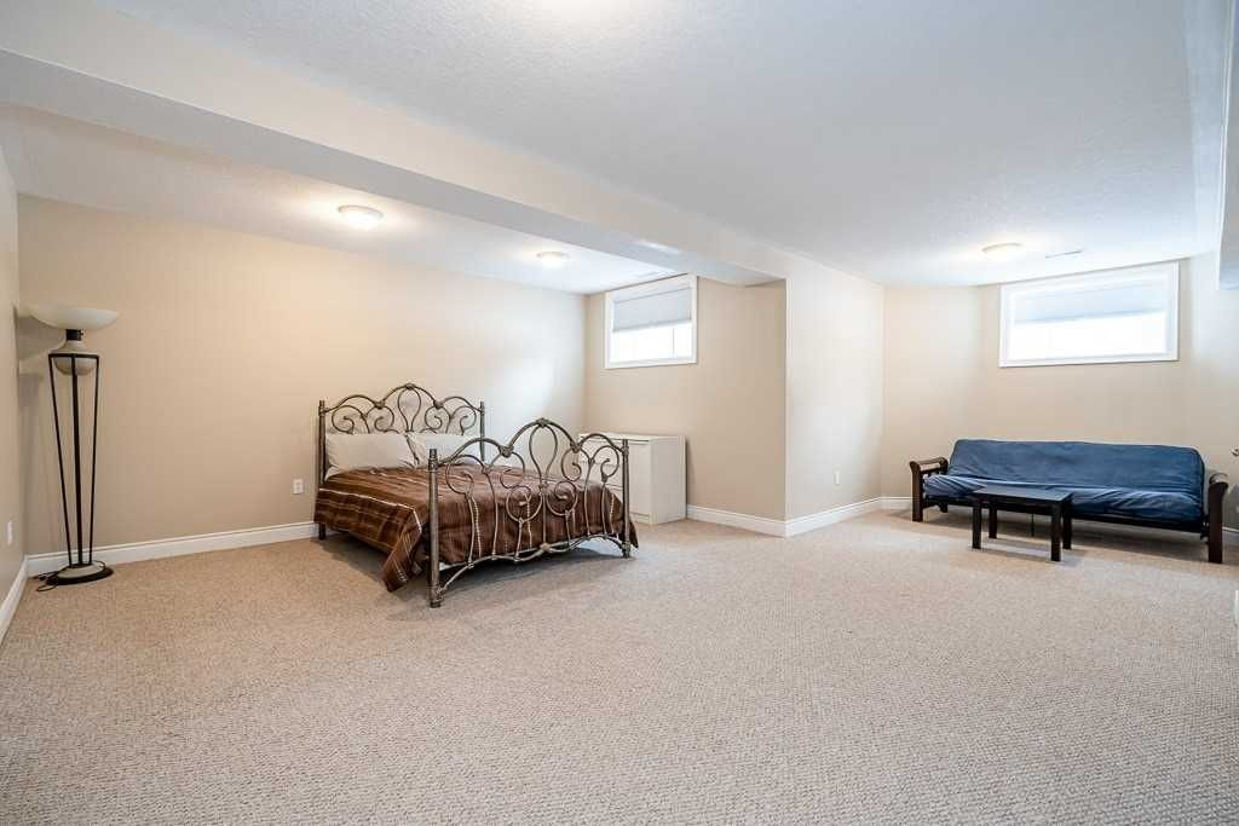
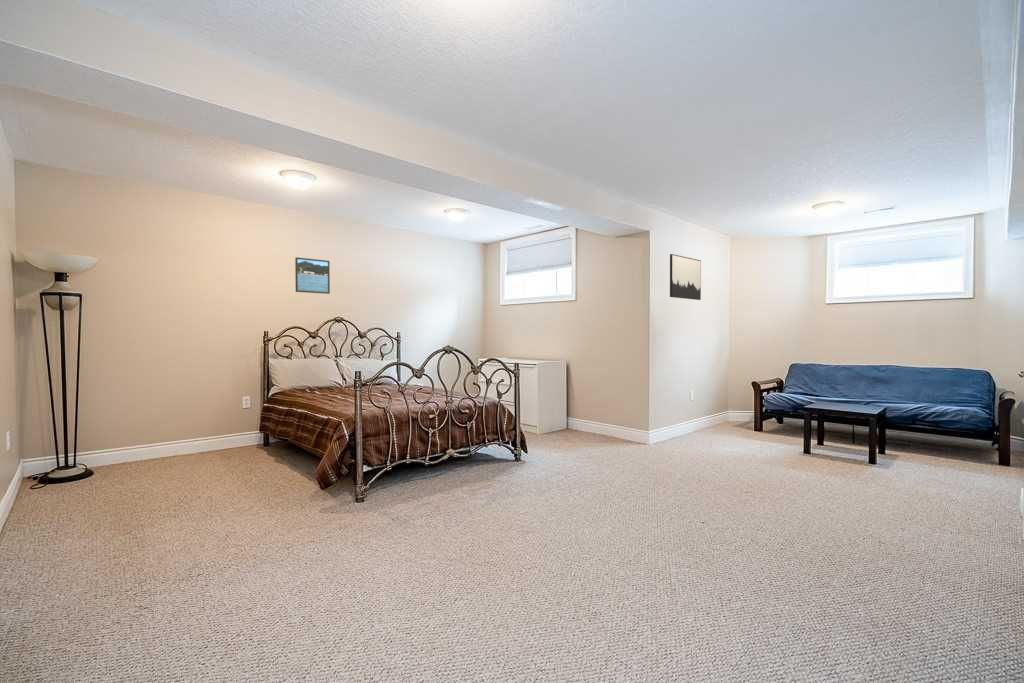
+ wall art (686, 278)
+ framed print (312, 275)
